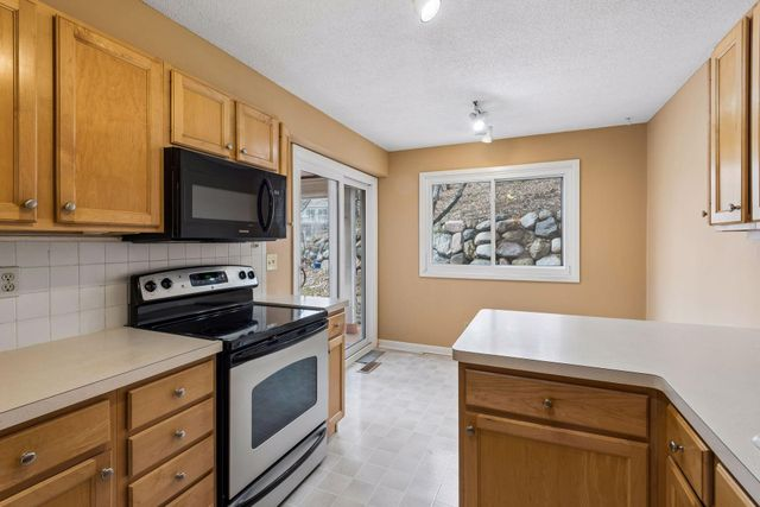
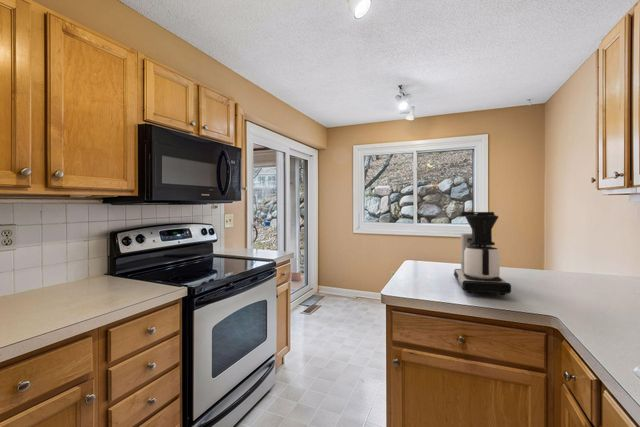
+ coffee maker (479, 249)
